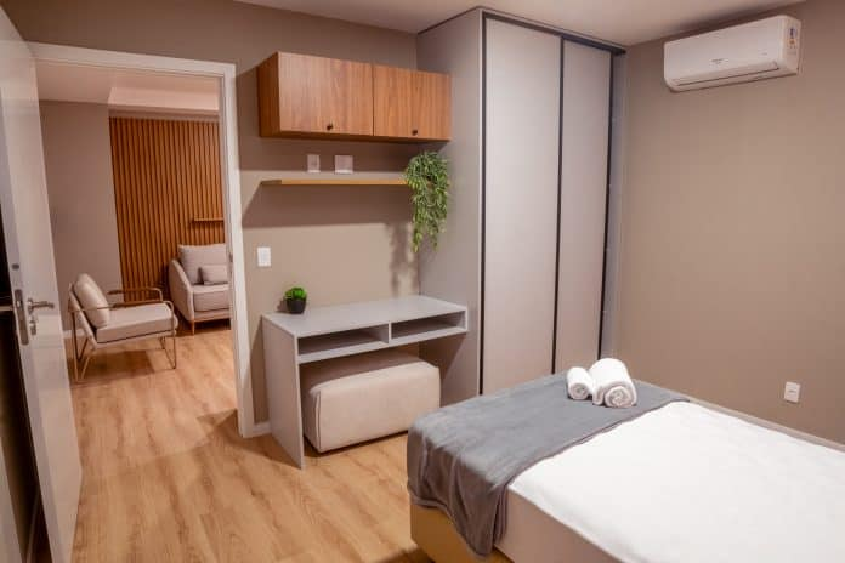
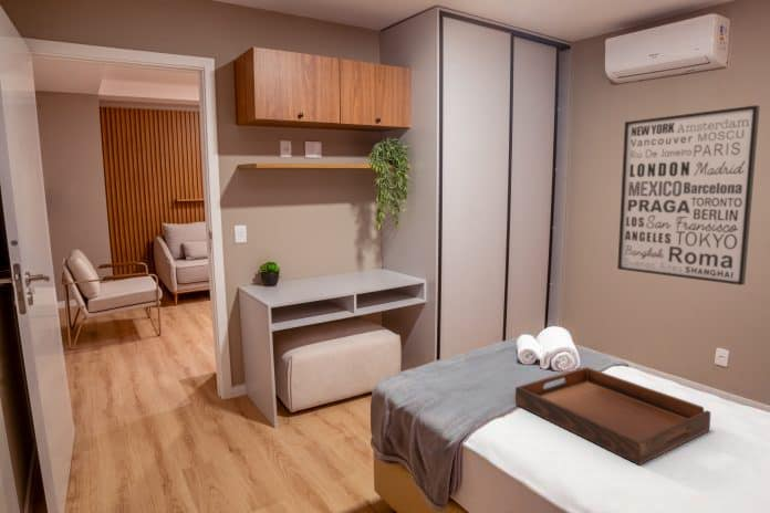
+ wall art (679, 197)
+ serving tray (607, 407)
